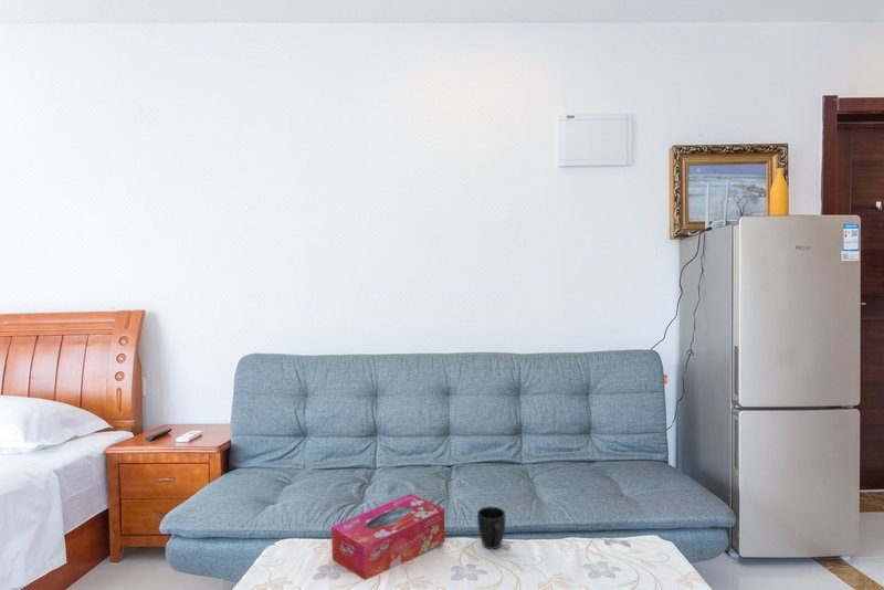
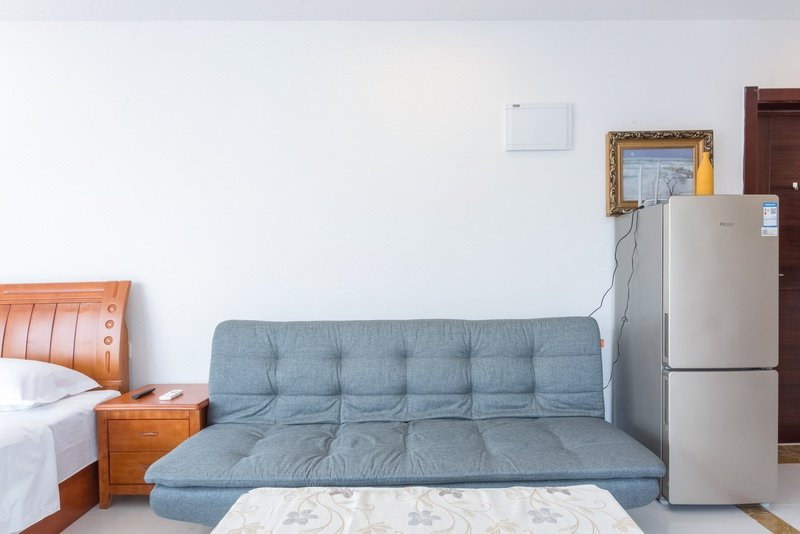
- mug (493, 531)
- tissue box (390, 534)
